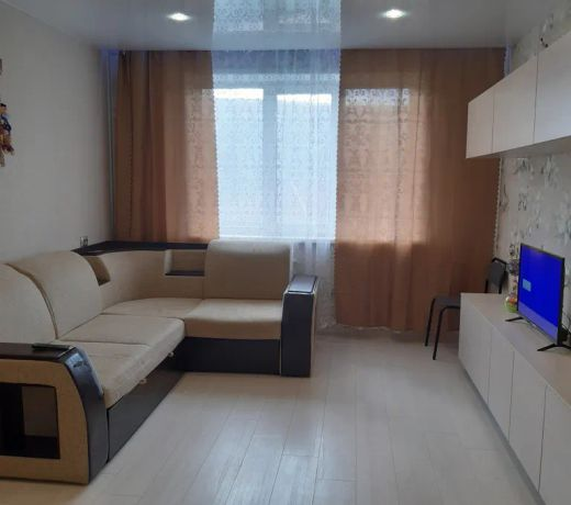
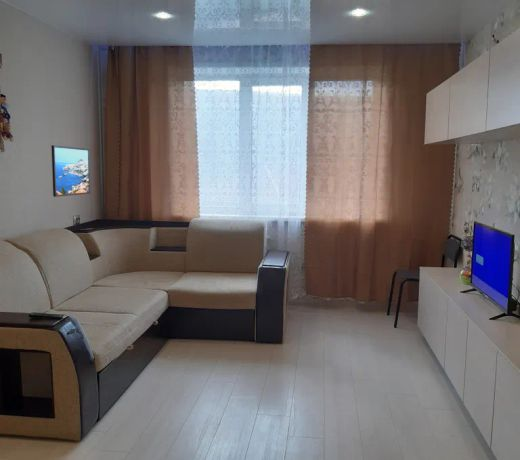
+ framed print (72, 171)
